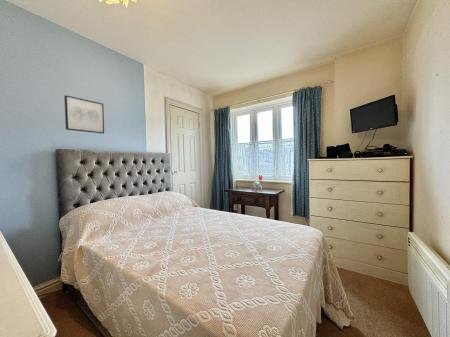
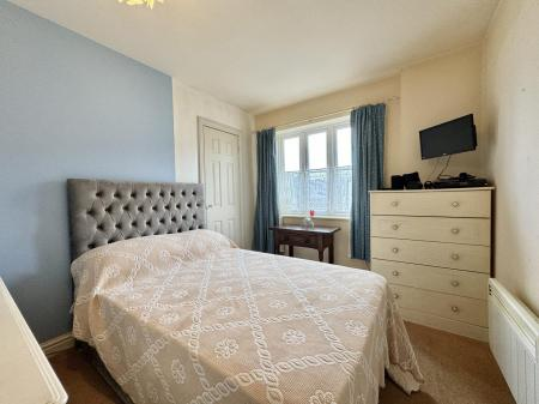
- wall art (85, 115)
